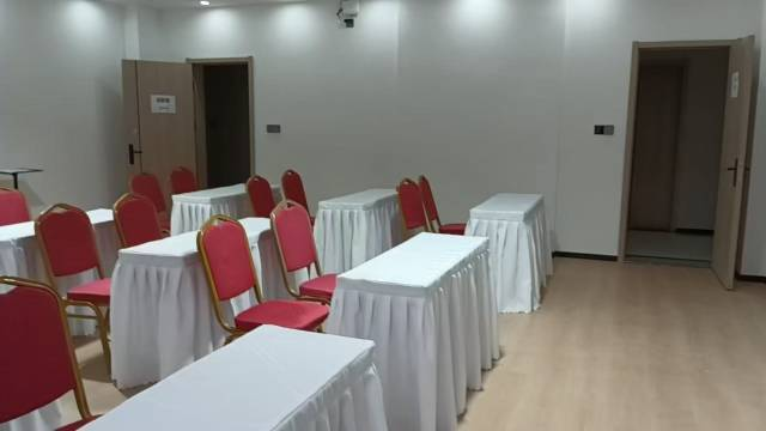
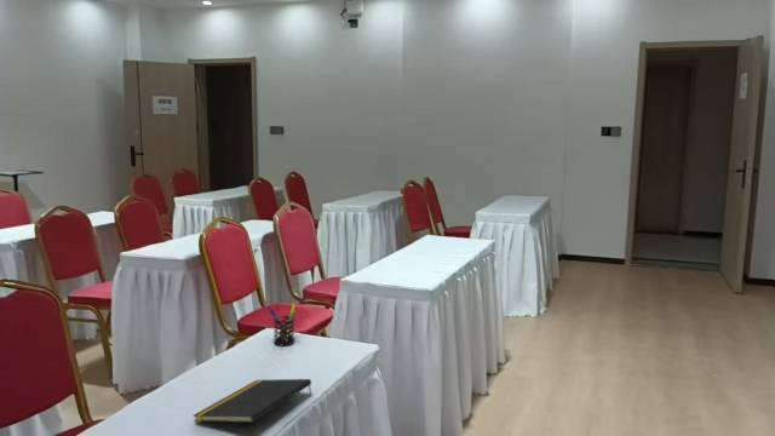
+ notepad (254, 398)
+ pen holder (285, 322)
